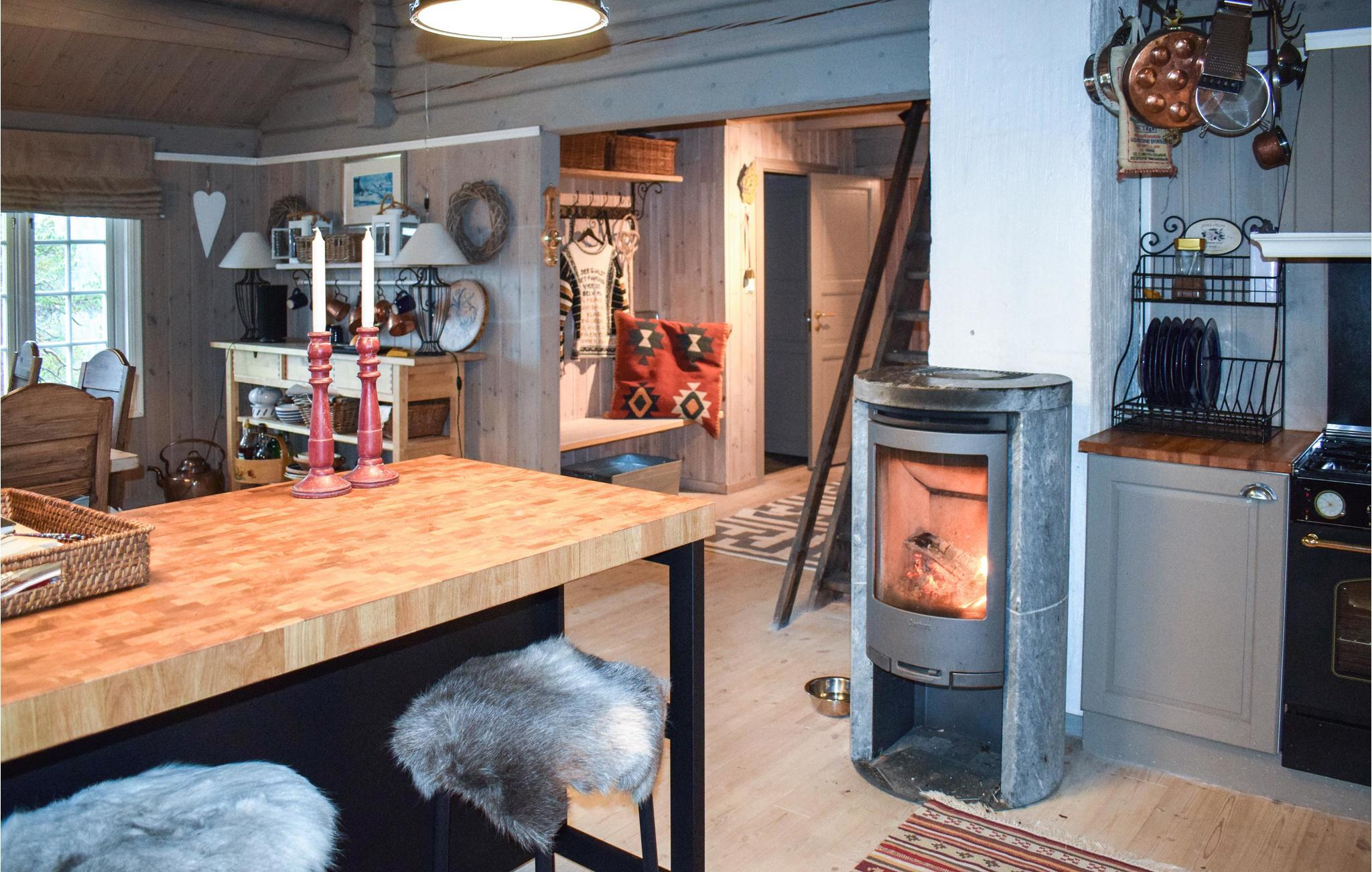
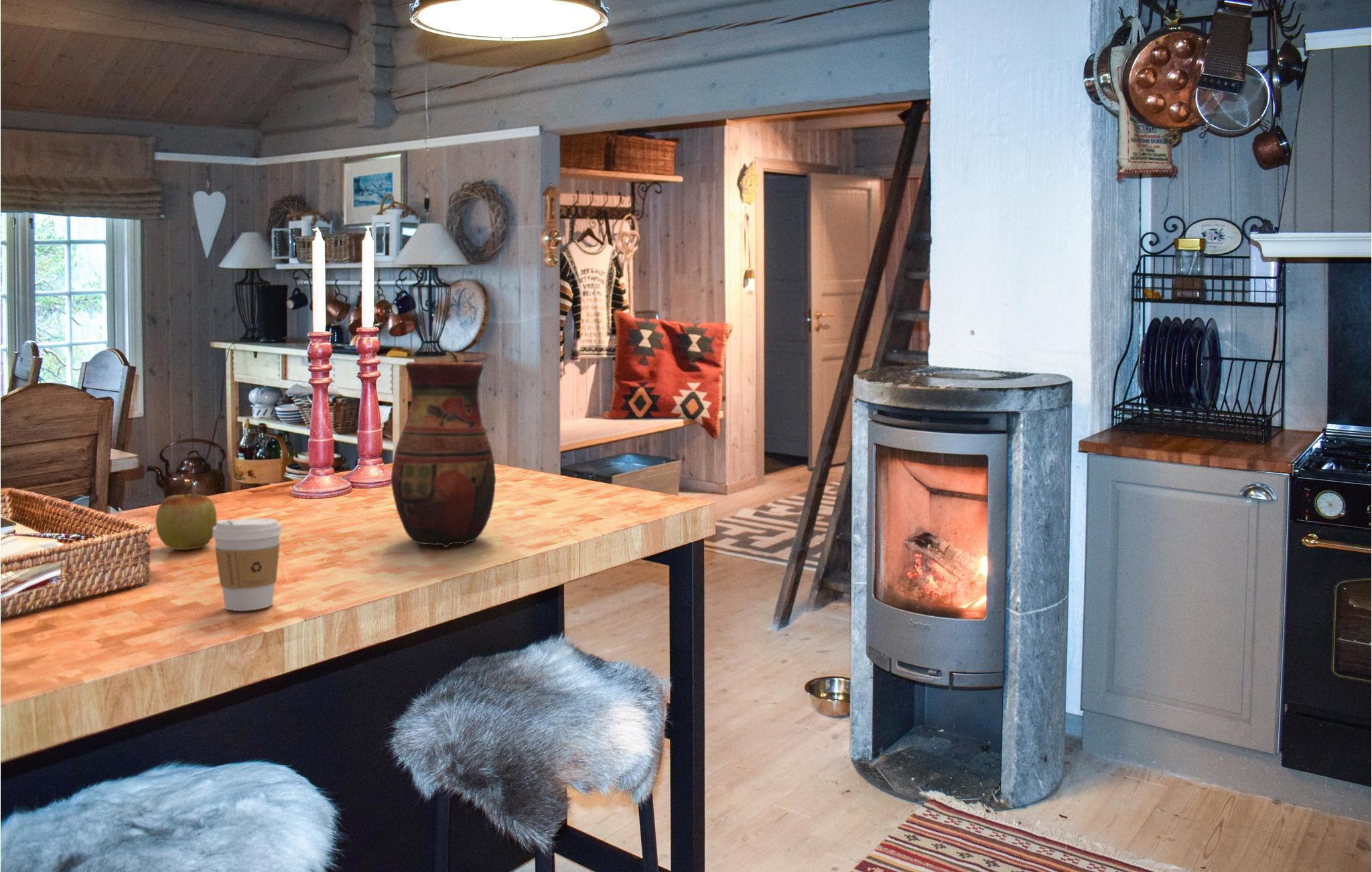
+ apple (186, 516)
+ vase (443, 452)
+ coffee cup (248, 562)
